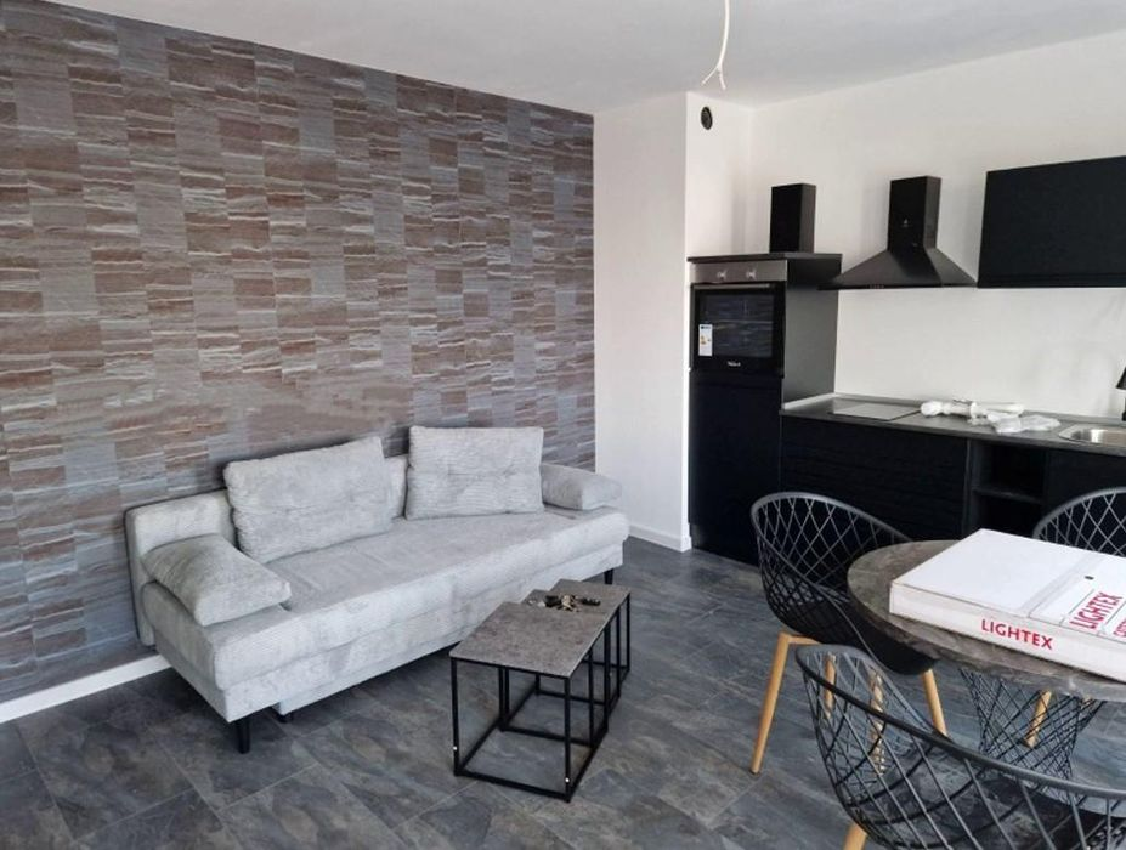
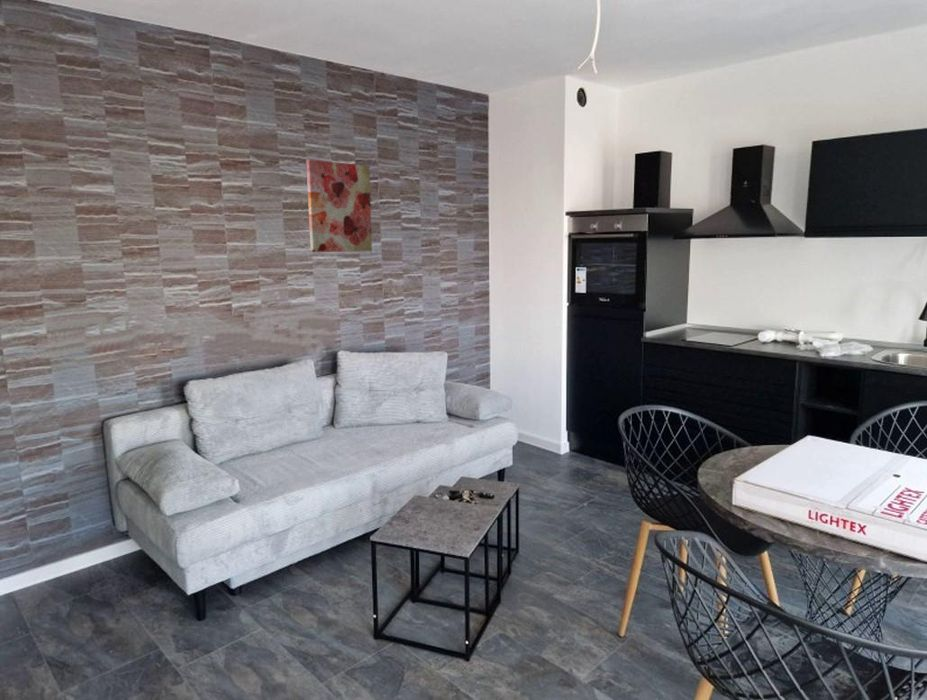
+ wall art (340, 207)
